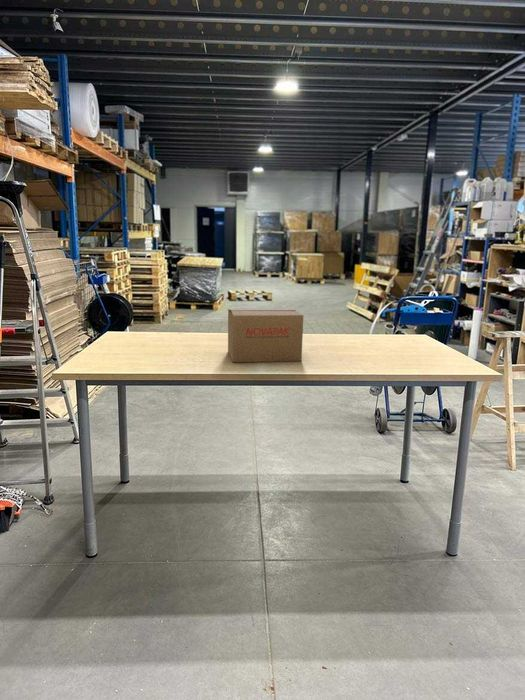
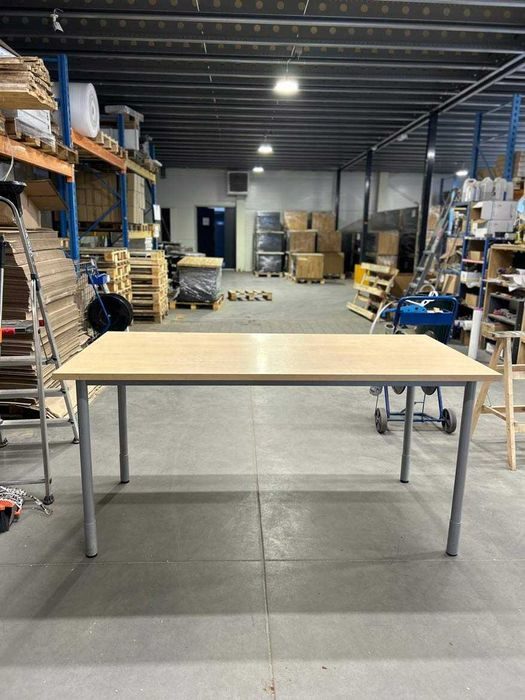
- cardboard box (264, 333)
